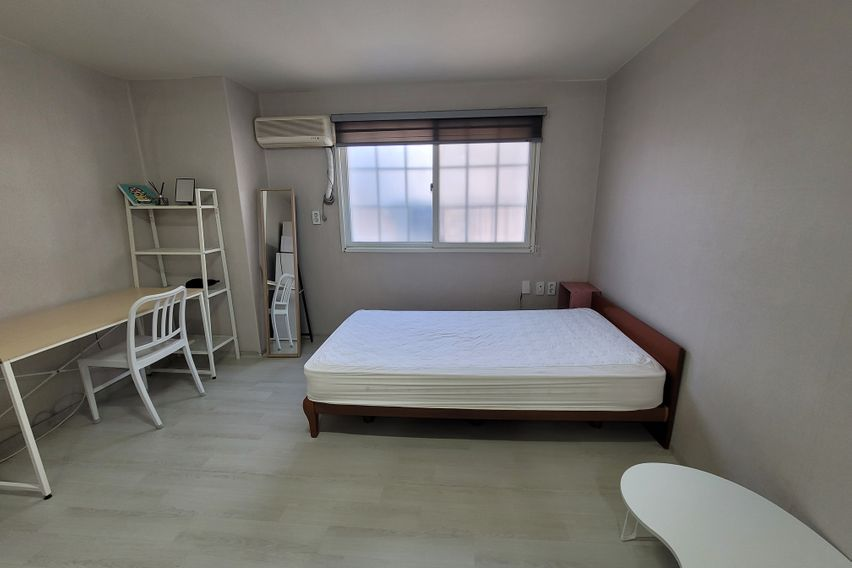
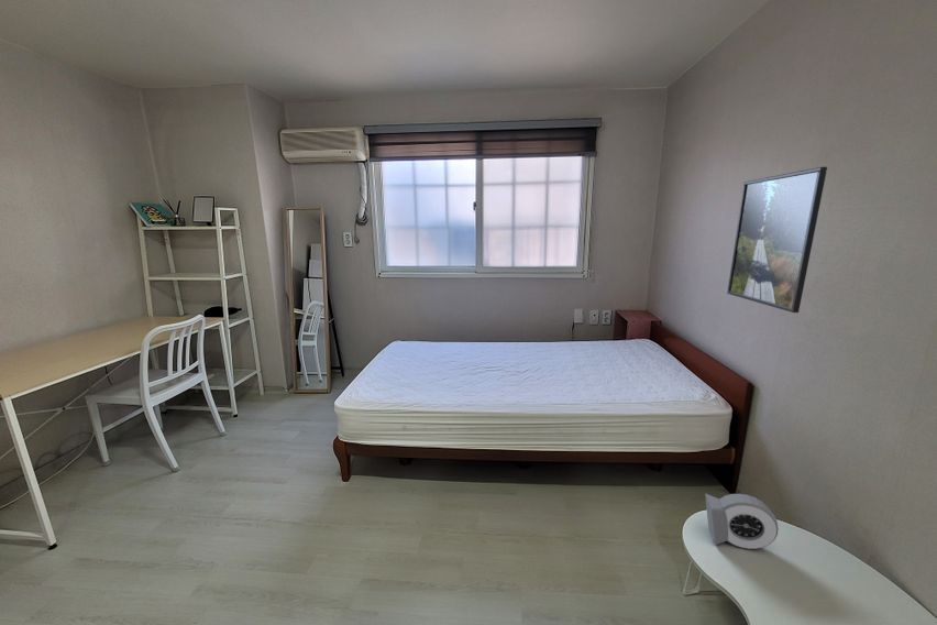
+ alarm clock (740, 520)
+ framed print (768, 241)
